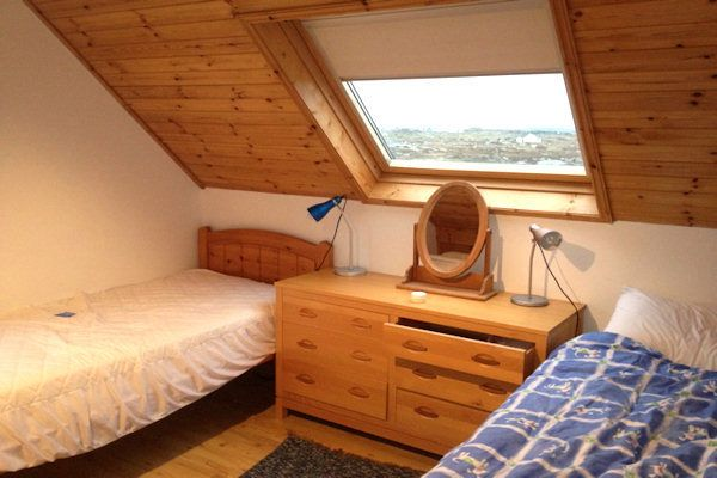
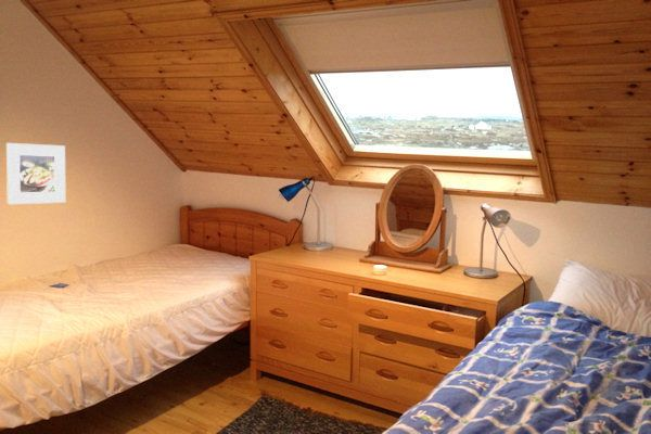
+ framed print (37, 174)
